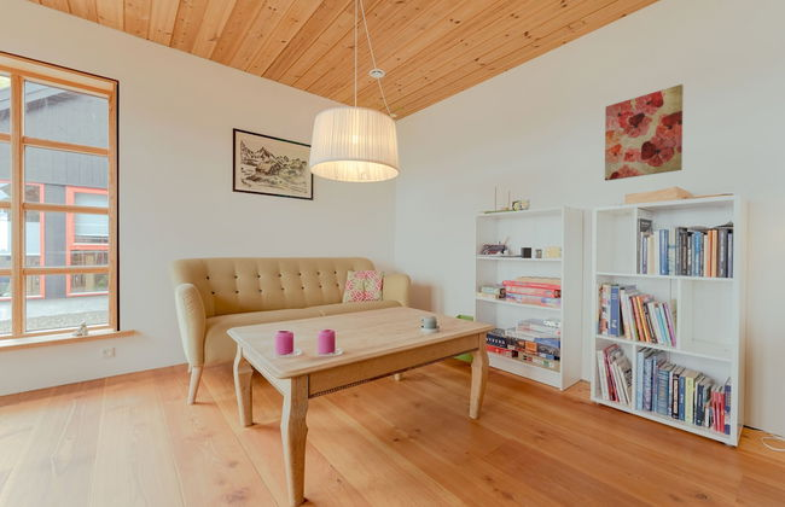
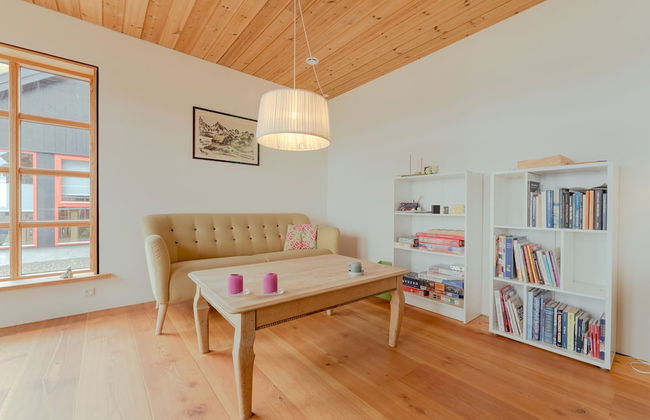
- wall art (640, 135)
